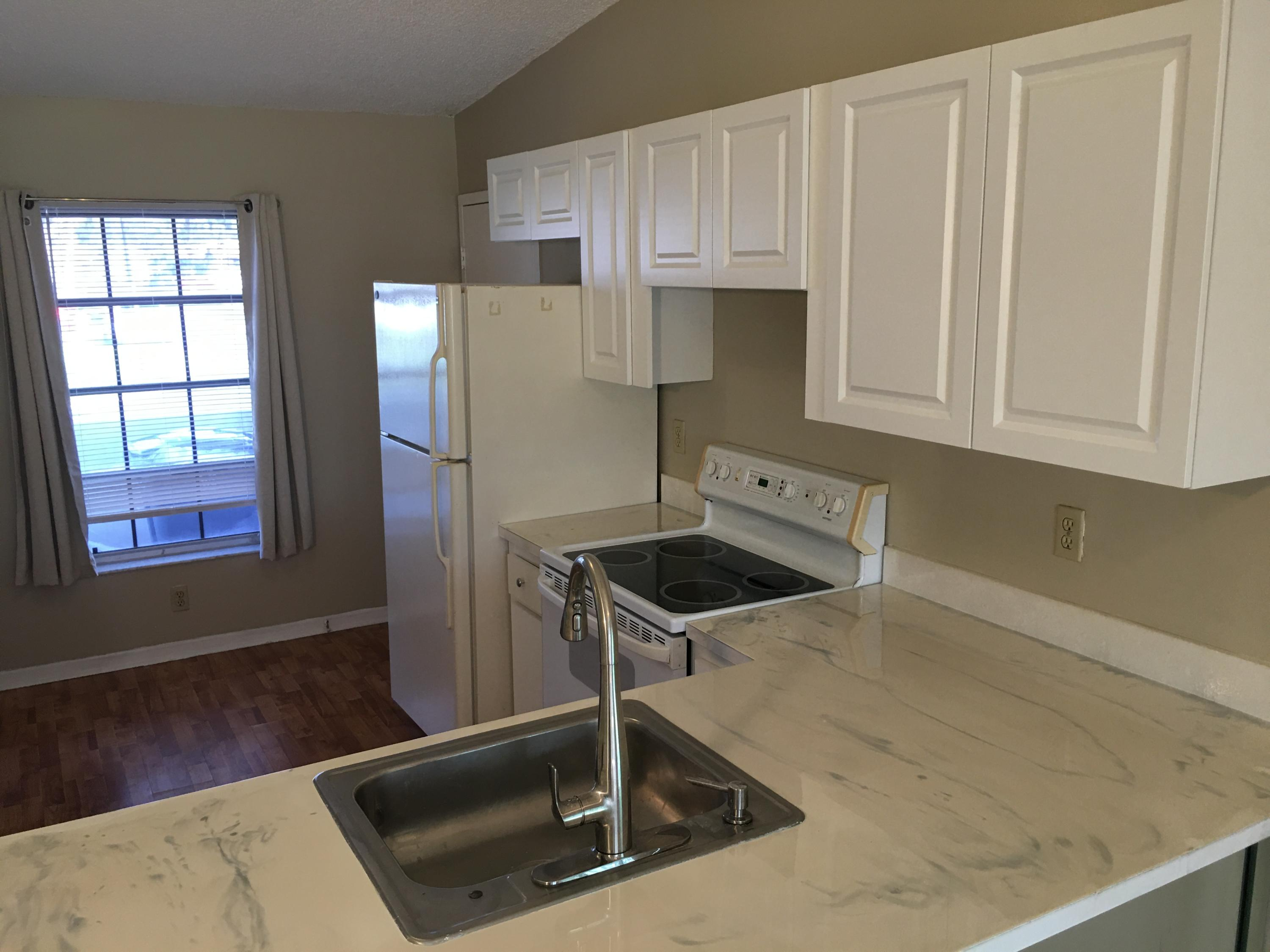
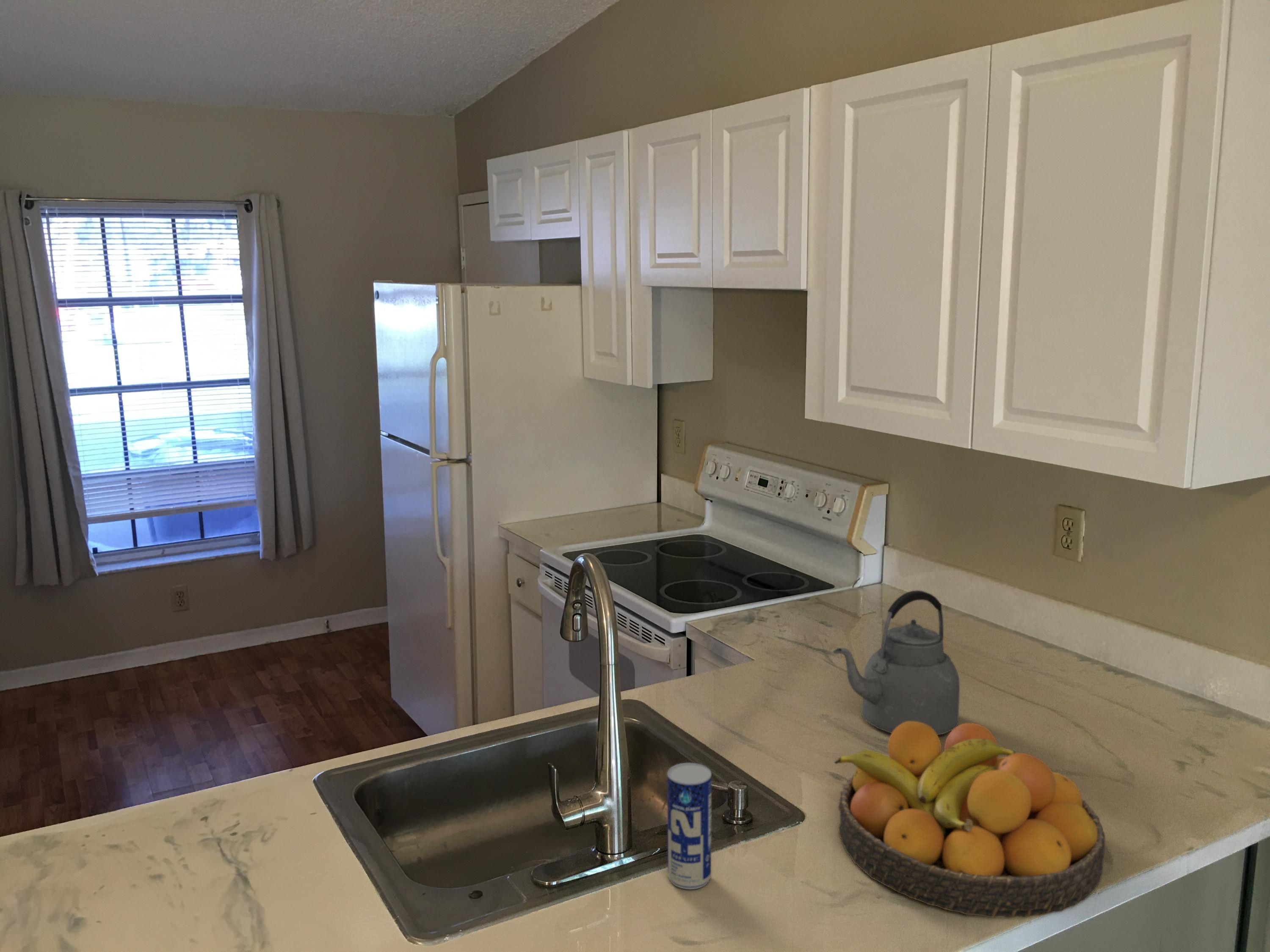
+ beverage can (689, 826)
+ kettle (893, 660)
+ fruit bowl (969, 793)
